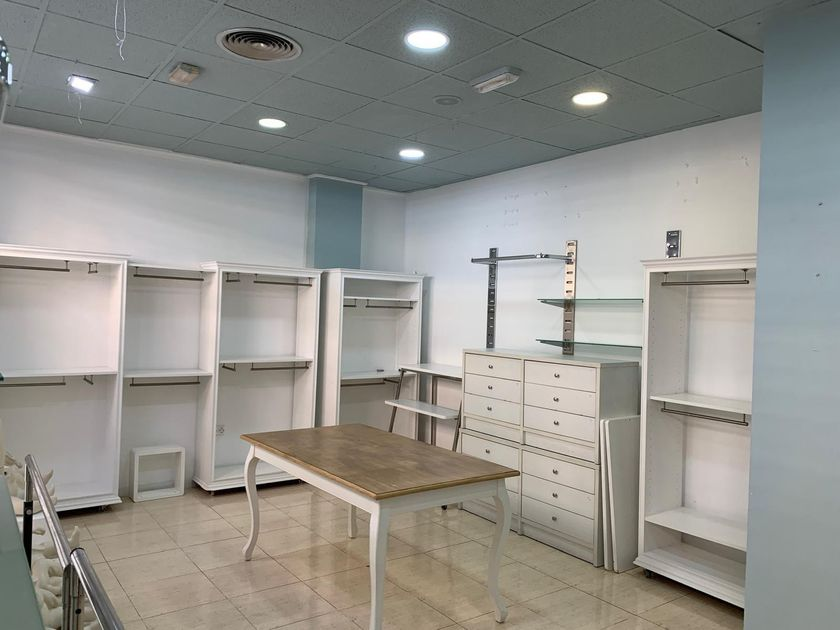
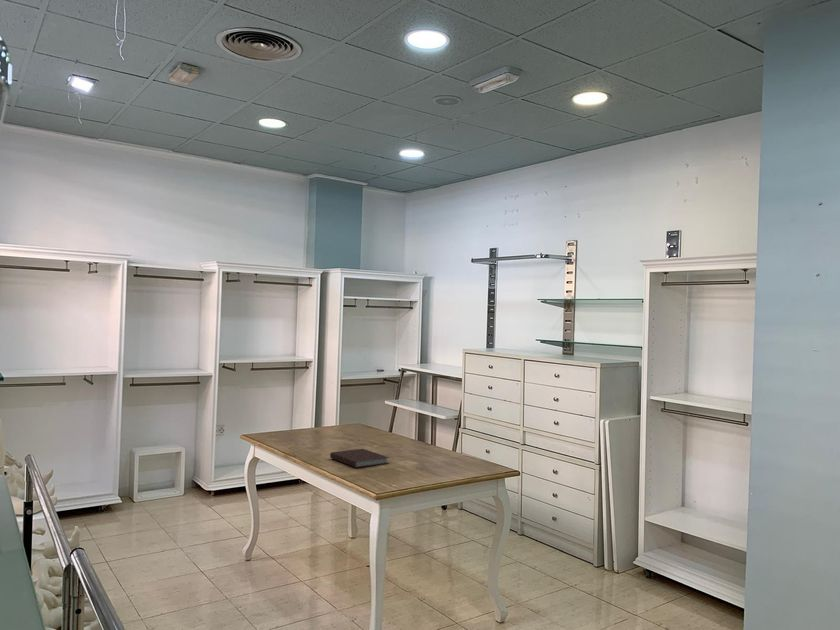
+ notebook (359, 457)
